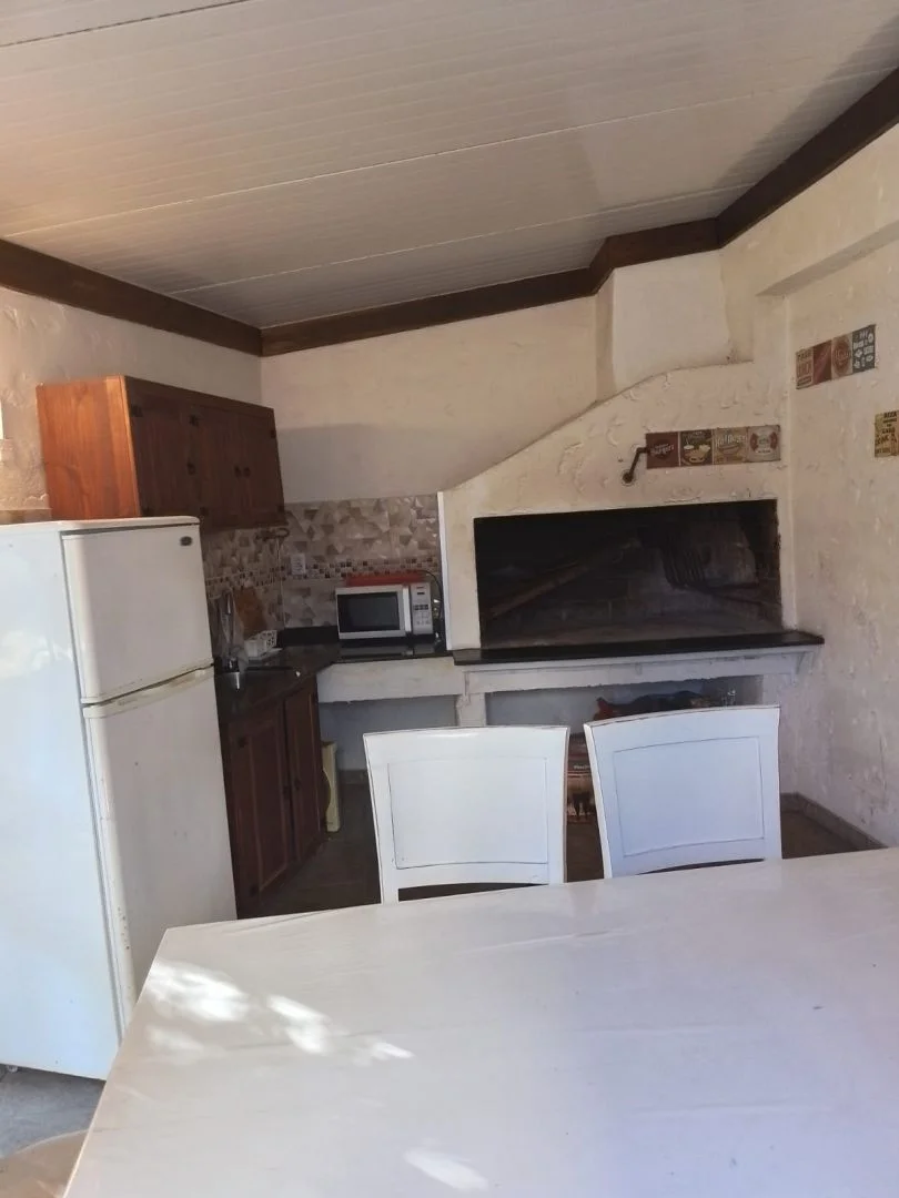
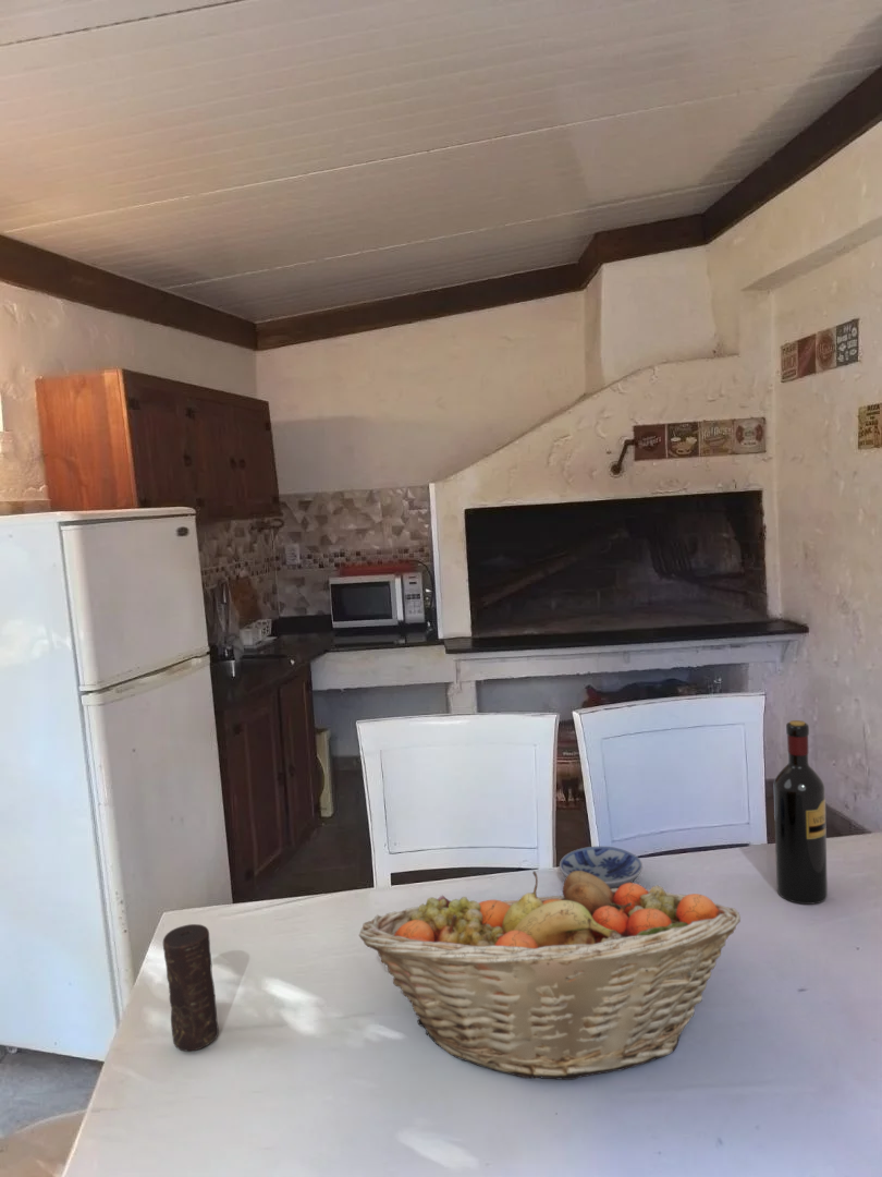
+ bowl (600, 873)
+ wine bottle (799, 808)
+ fruit basket (547, 948)
+ candle (191, 986)
